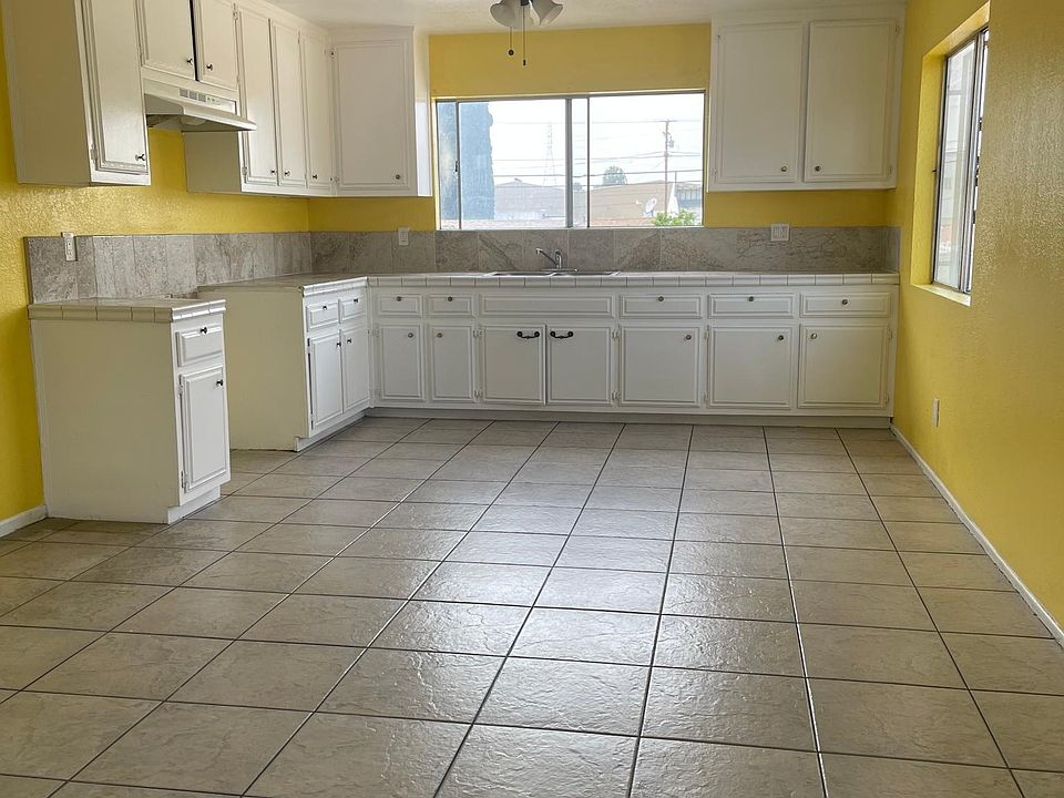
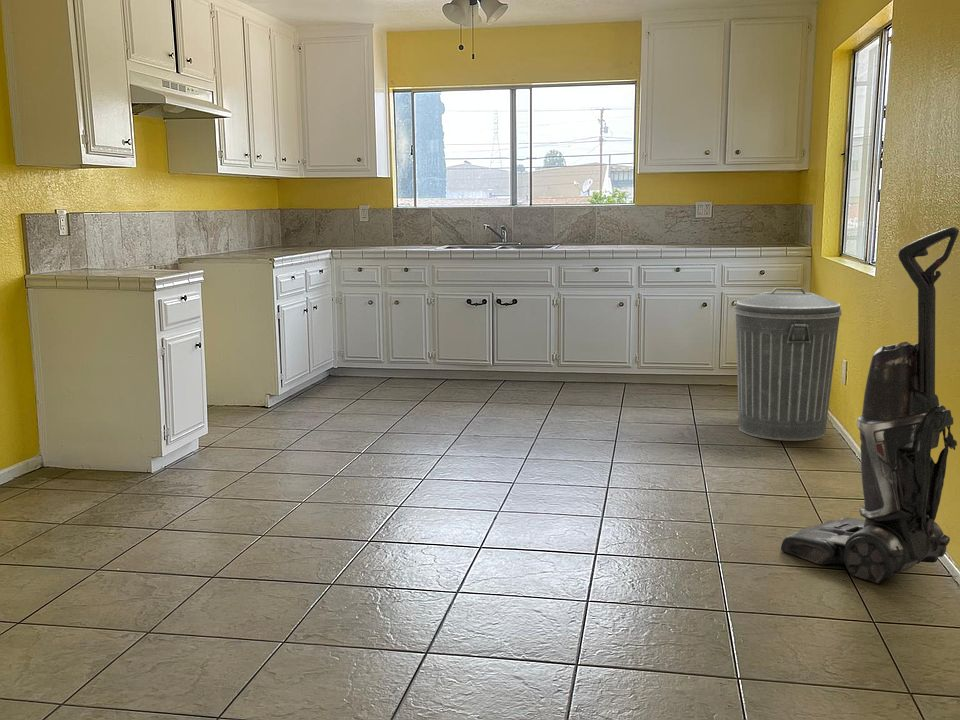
+ vacuum cleaner (870, 397)
+ trash can (784, 360)
